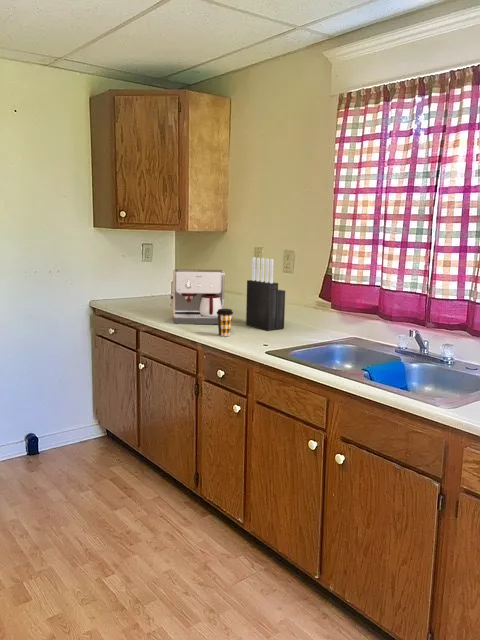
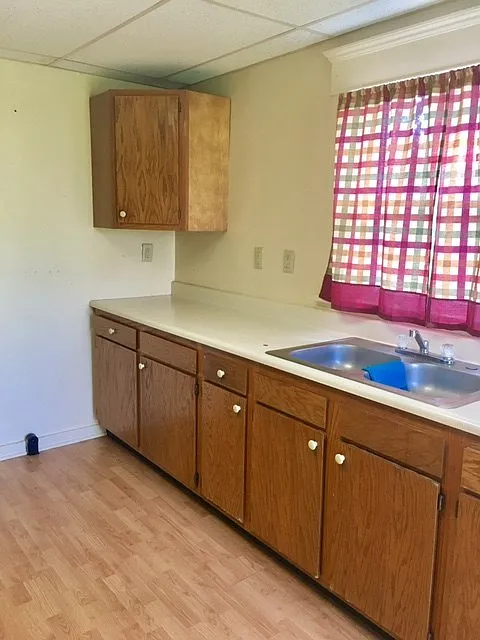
- coffee cup (224, 322)
- knife block (267, 292)
- coffee maker (198, 295)
